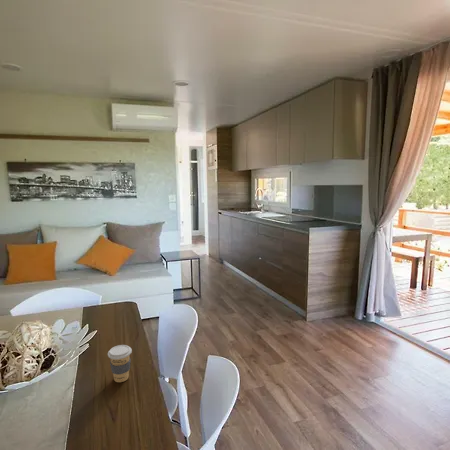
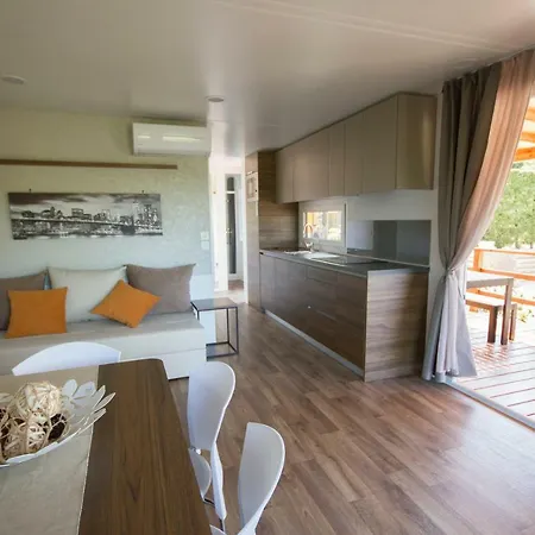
- coffee cup (120, 364)
